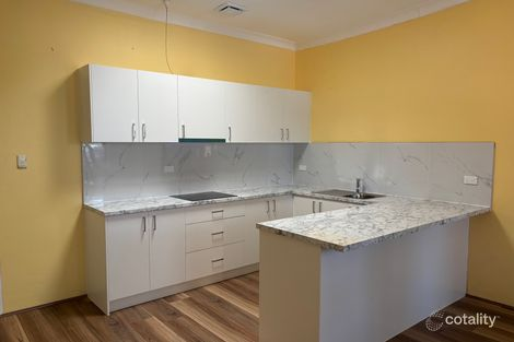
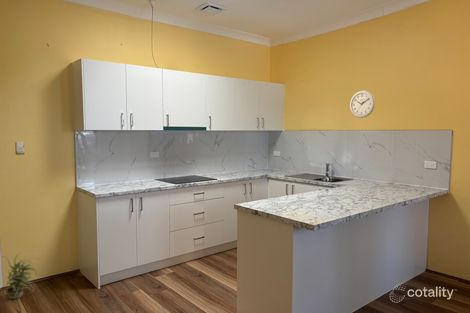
+ wall clock (361, 104)
+ potted plant (18, 275)
